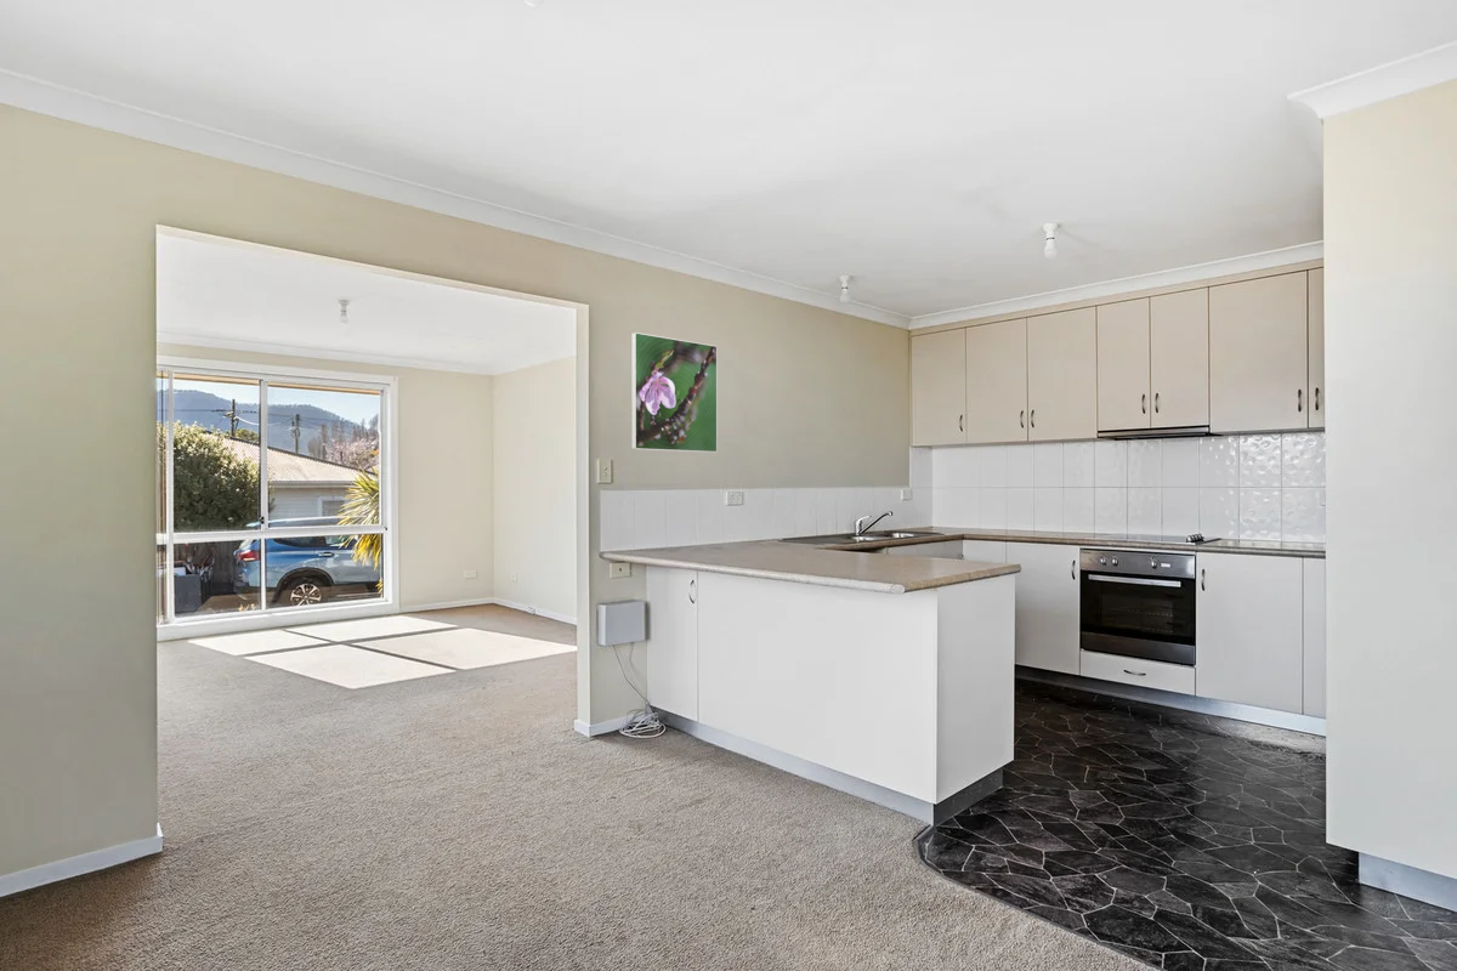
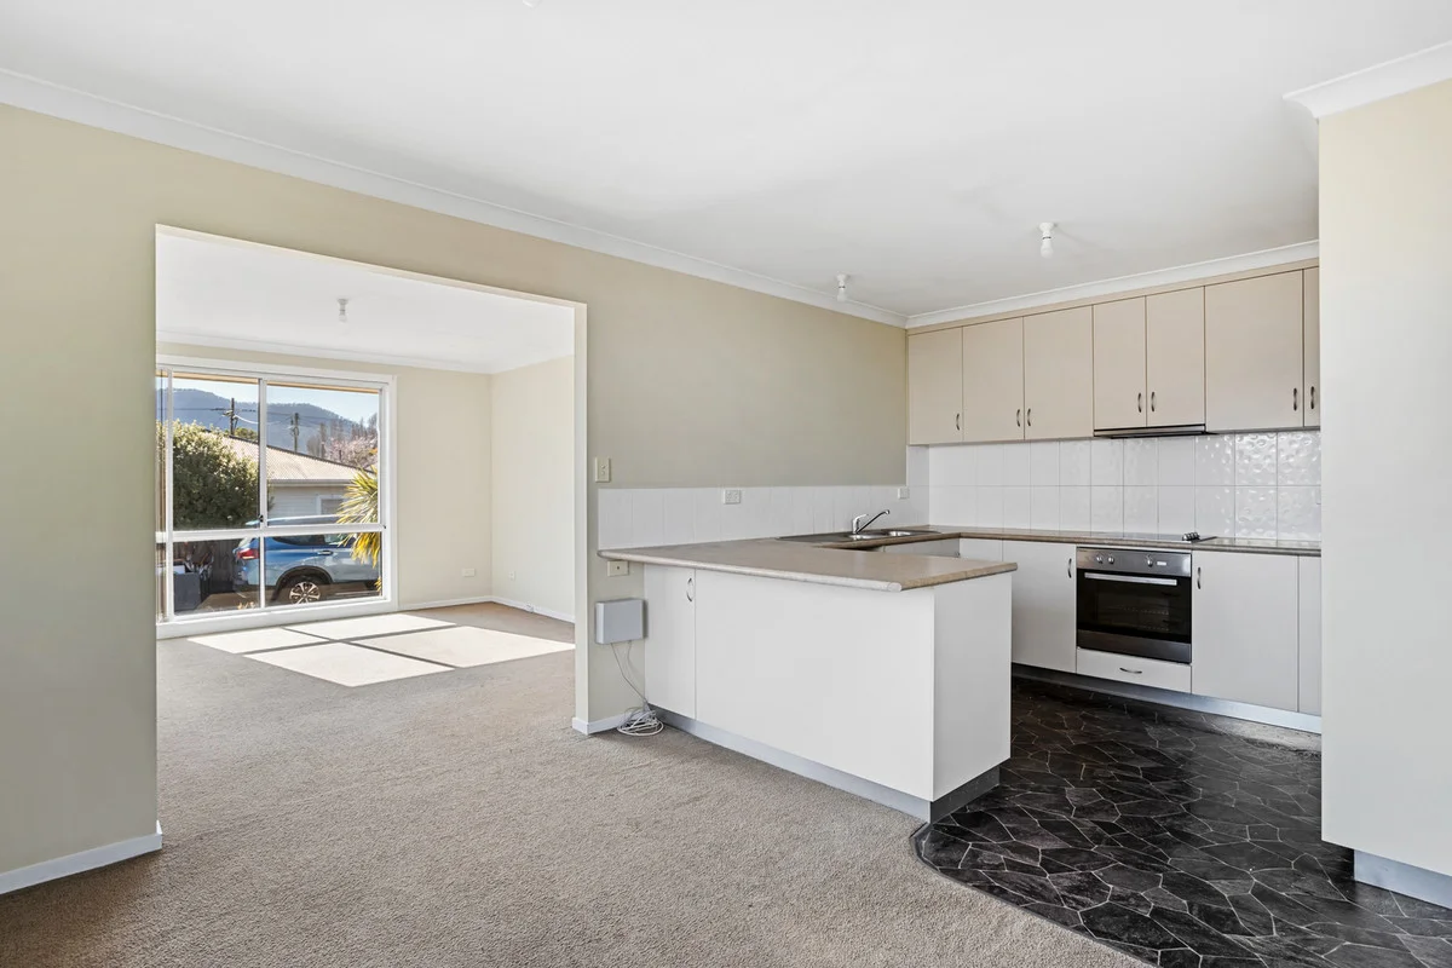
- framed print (675, 394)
